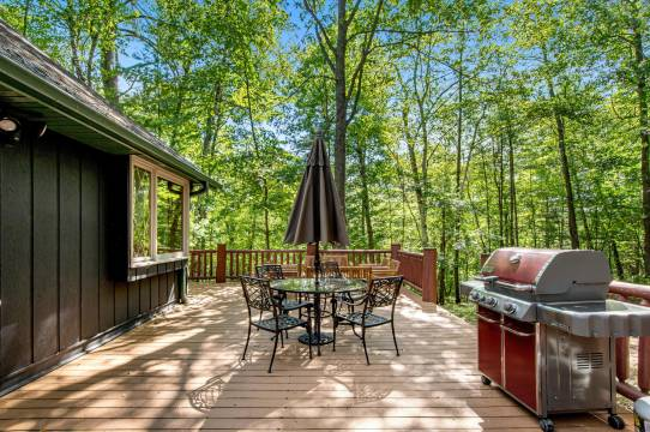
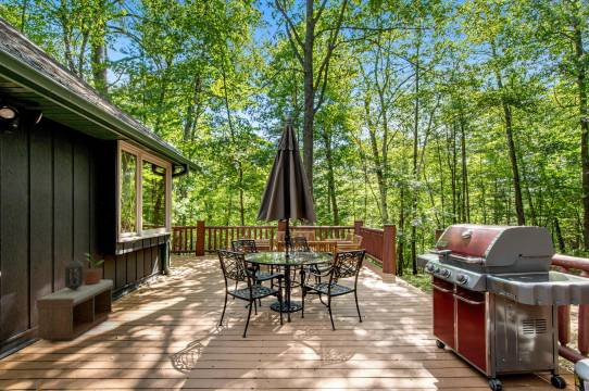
+ lantern (74, 273)
+ bench (79, 307)
+ potted plant (91, 267)
